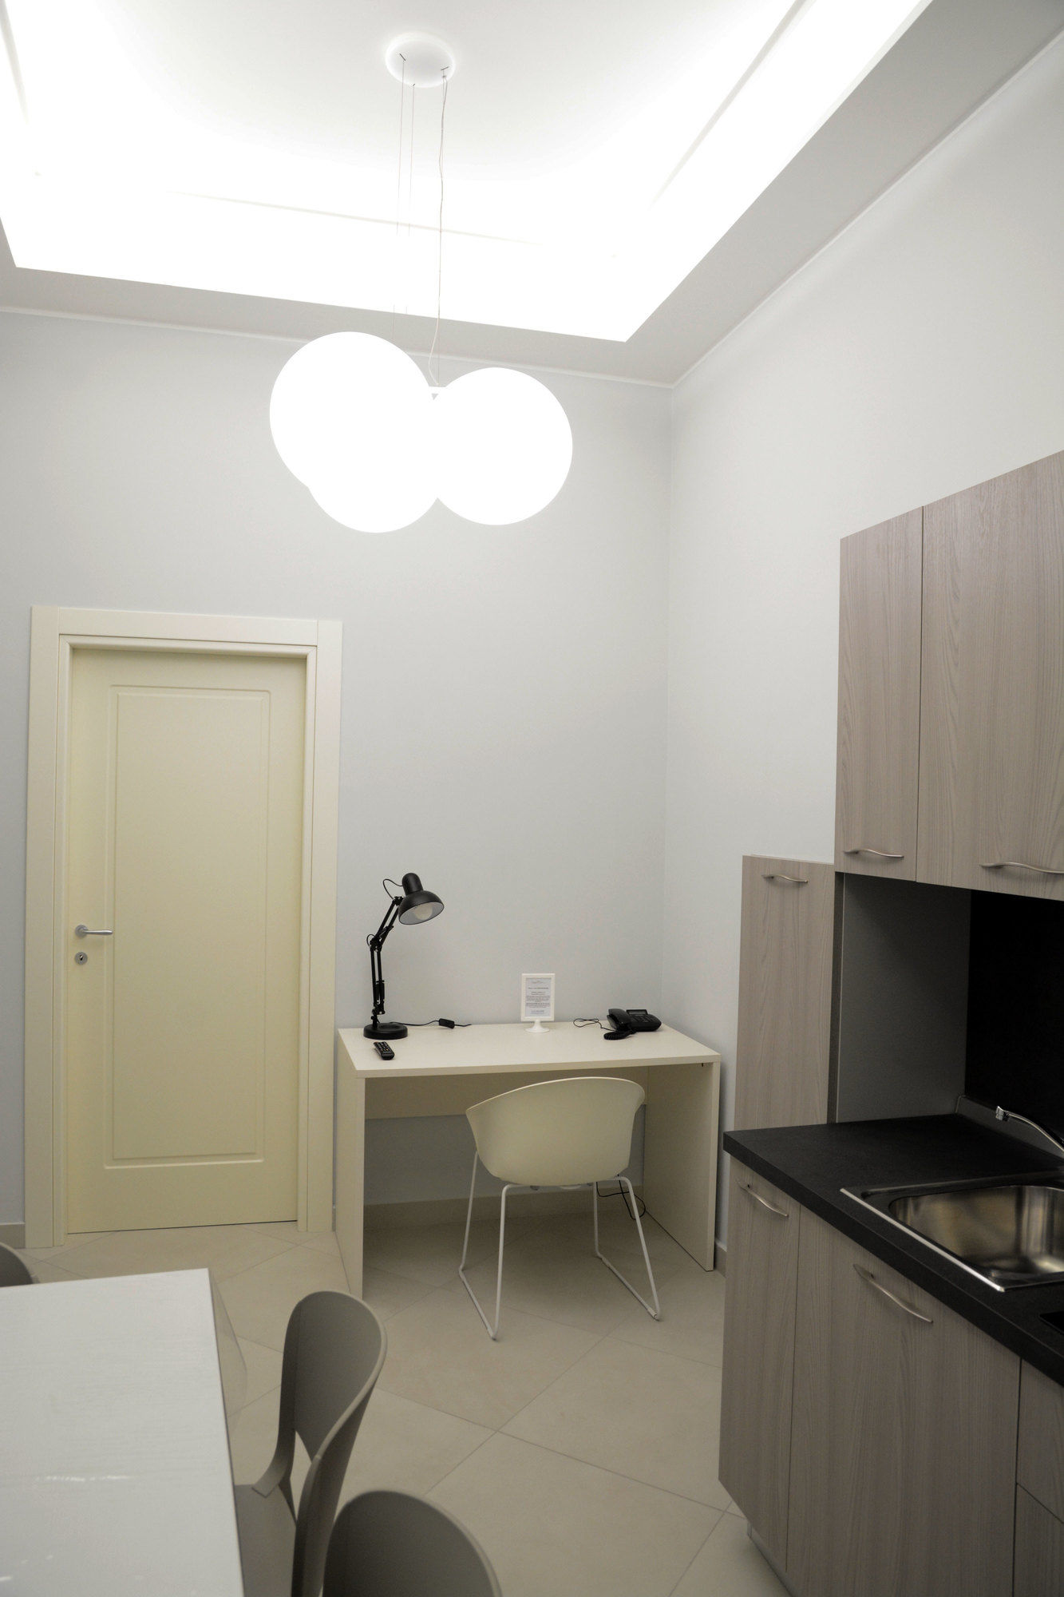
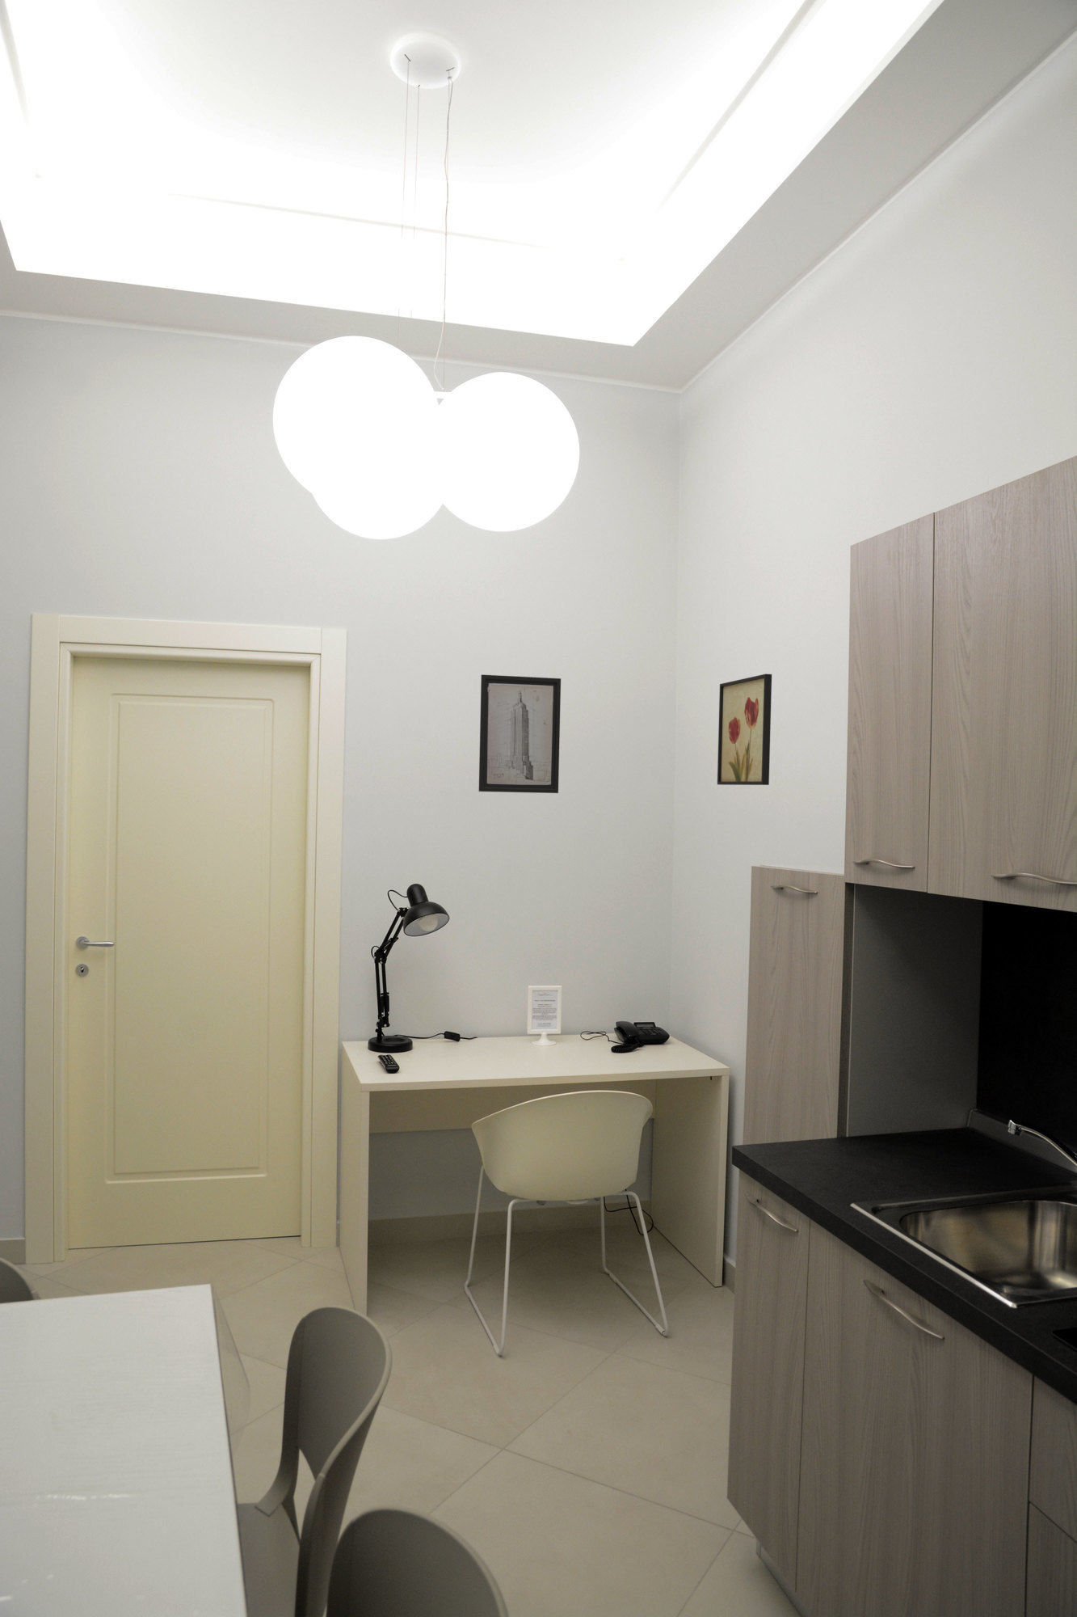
+ wall art (745, 732)
+ wall art (519, 735)
